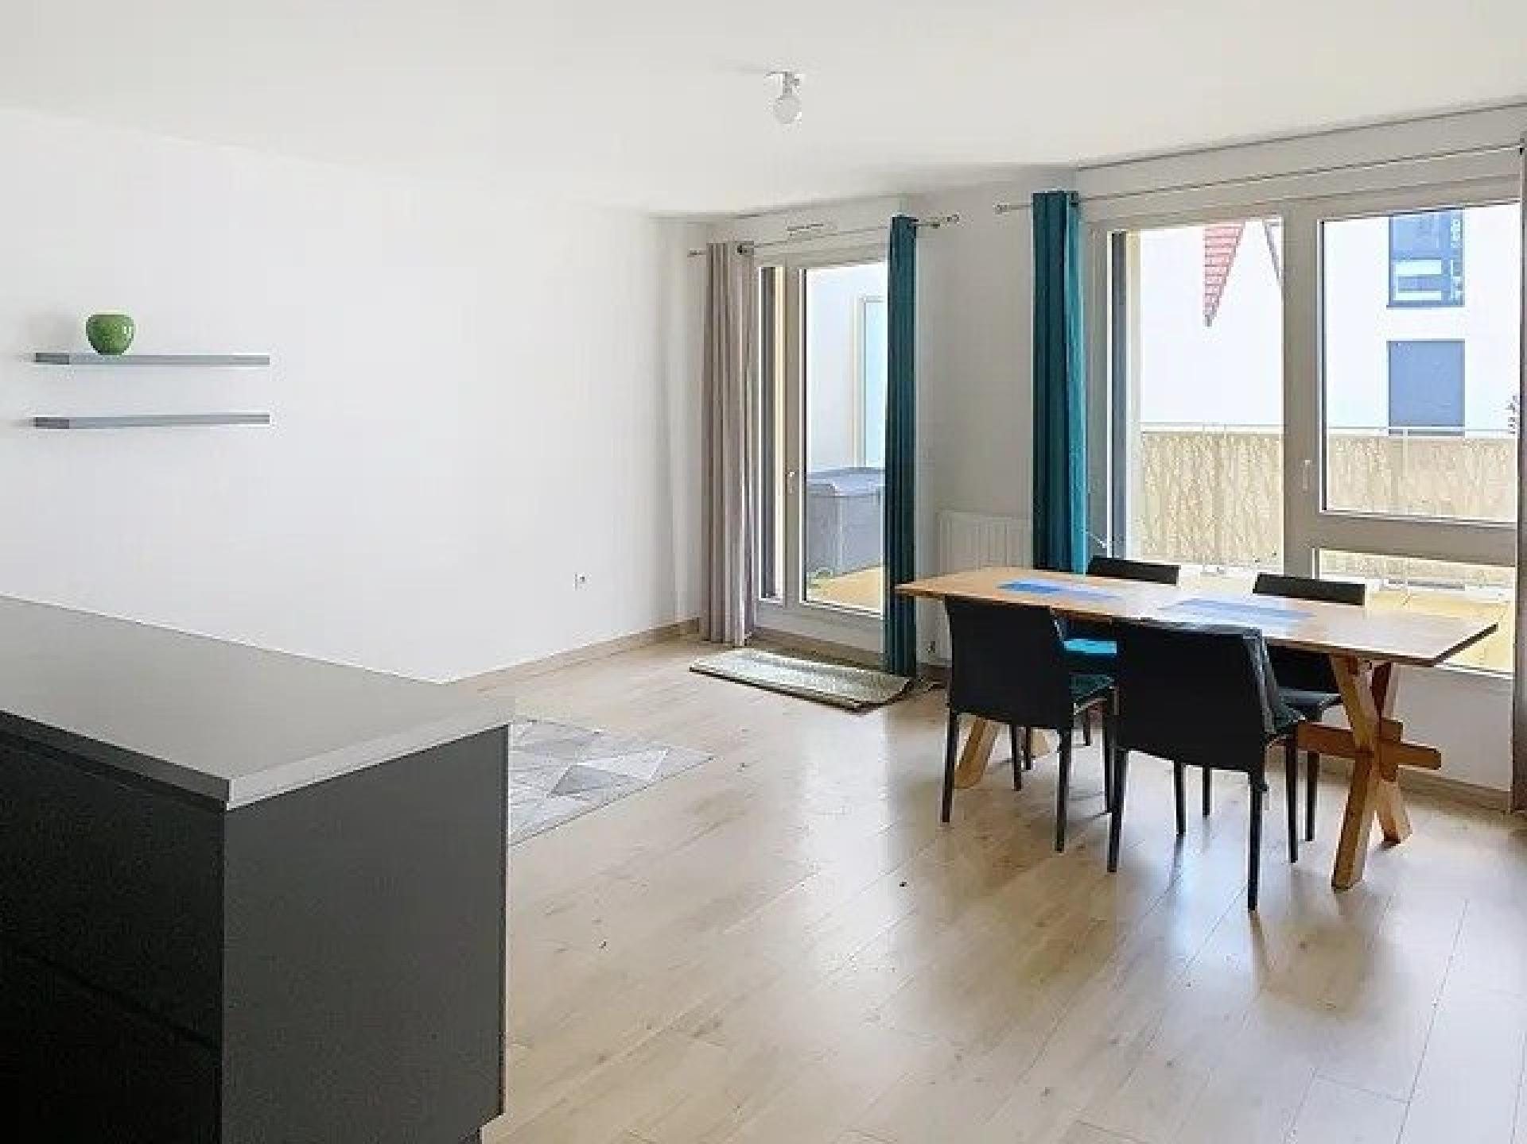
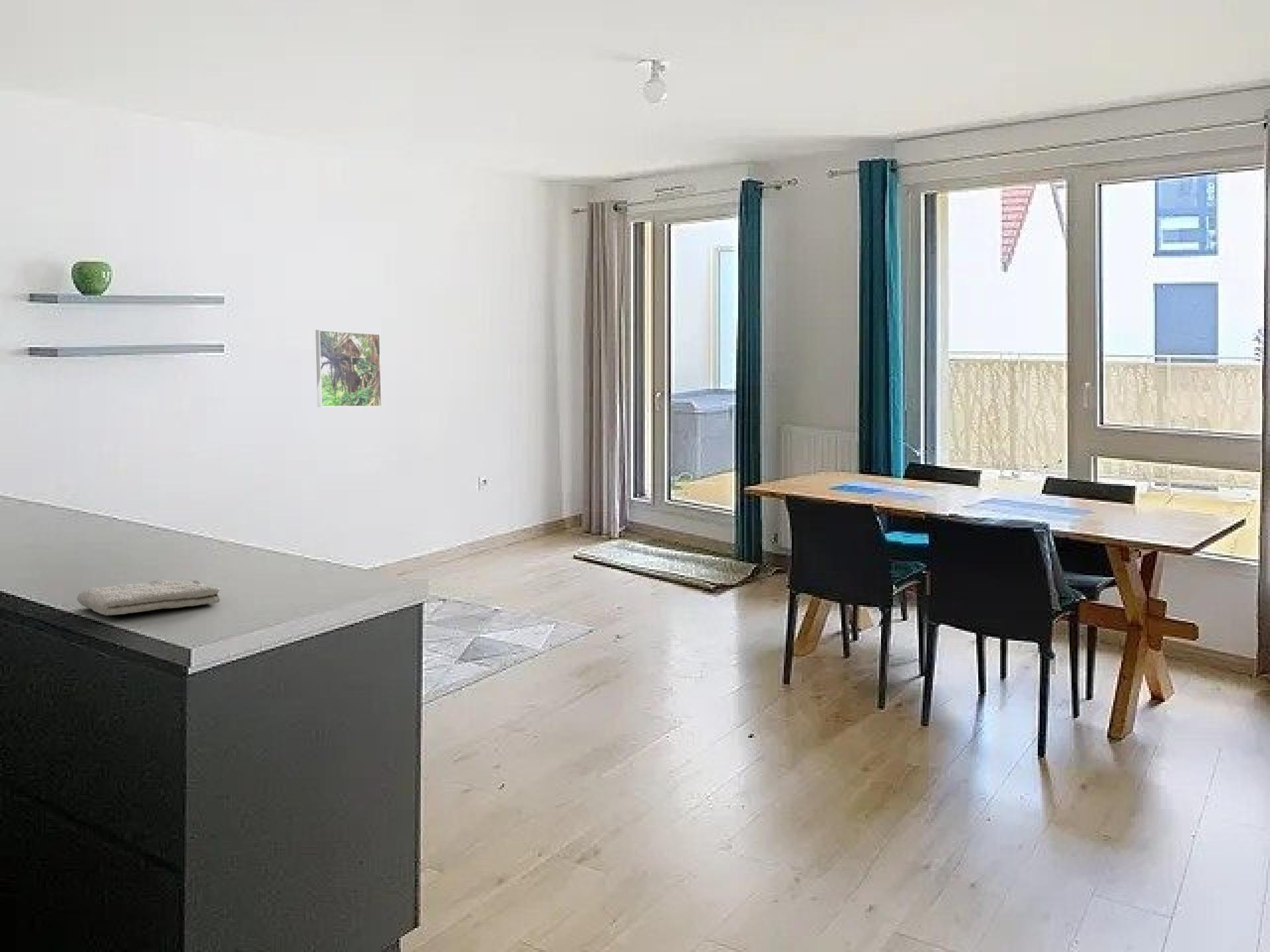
+ washcloth (151, 595)
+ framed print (349, 369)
